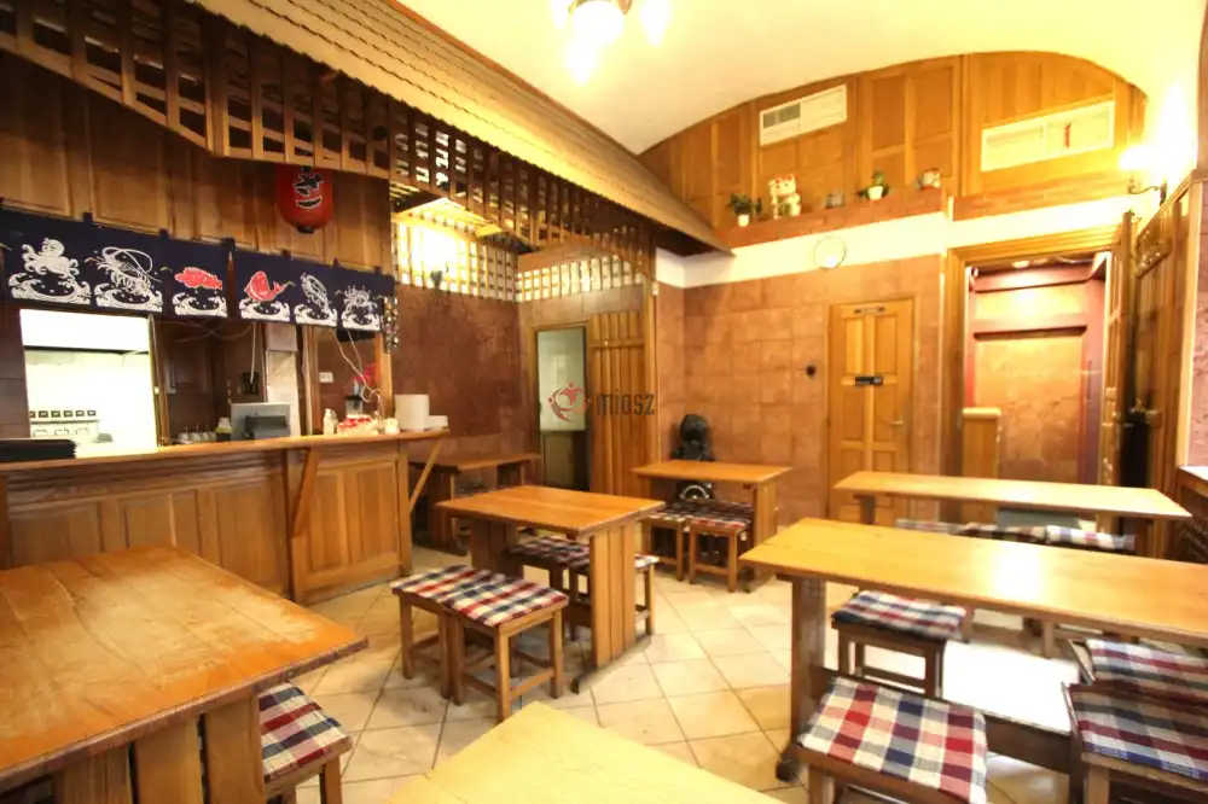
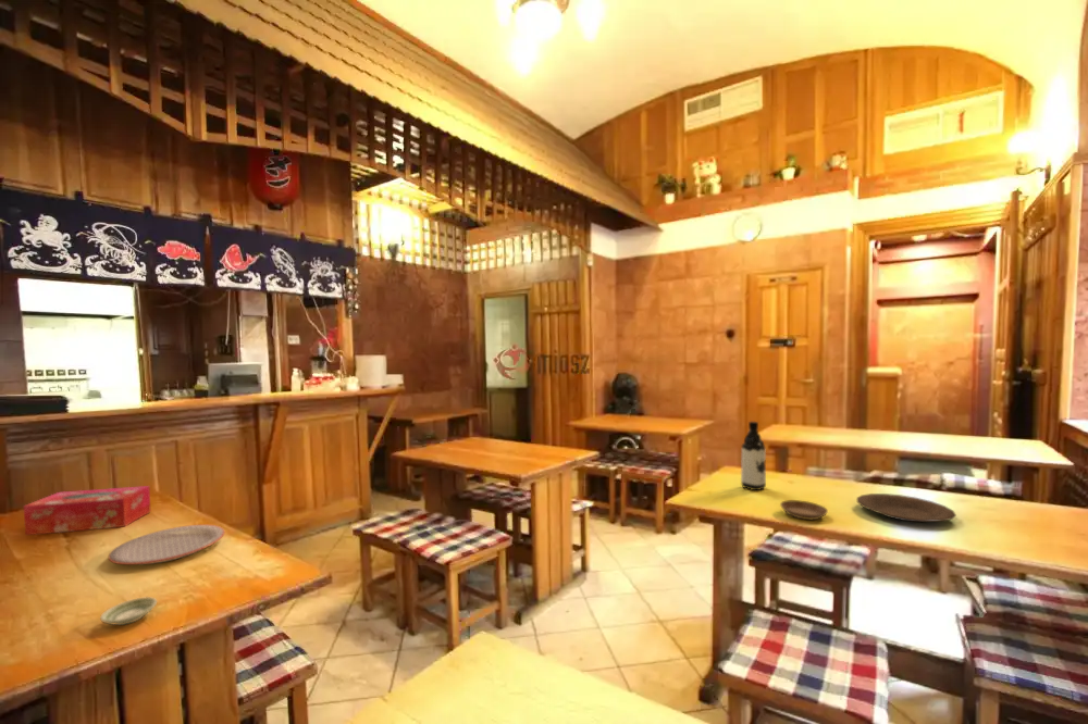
+ saucer (129, 613)
+ plate (903, 509)
+ tissue box (90, 509)
+ plate (170, 545)
+ saucer (803, 510)
+ water bottle (753, 454)
